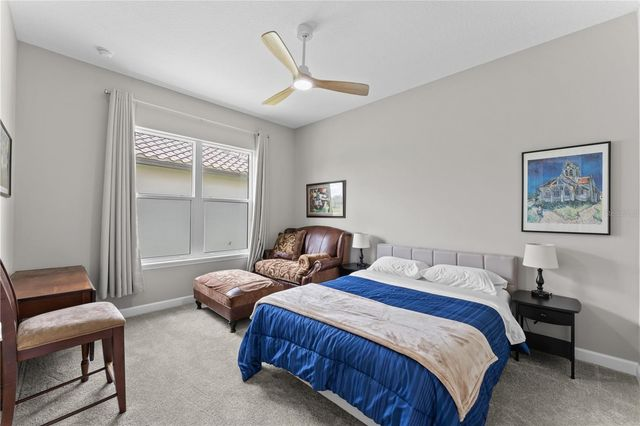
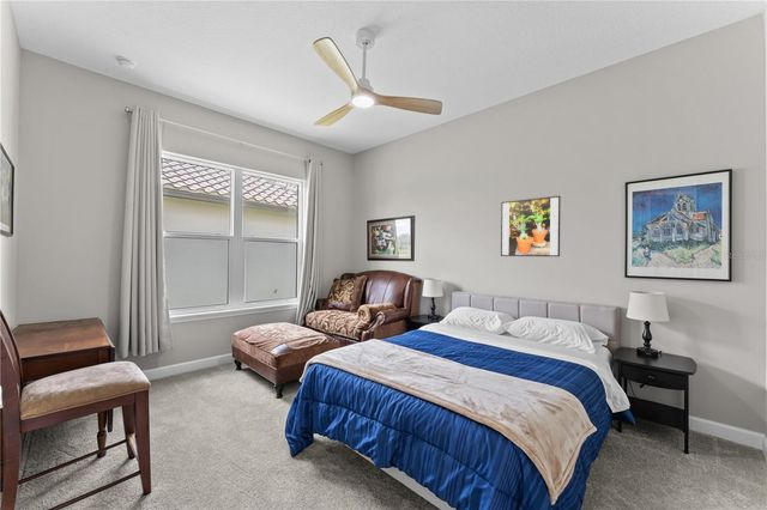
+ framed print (529, 227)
